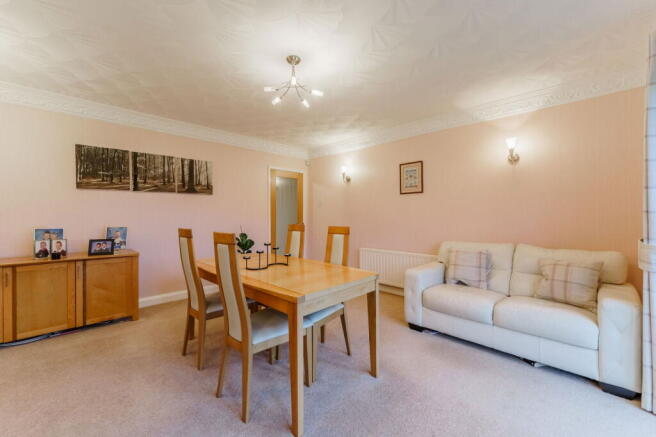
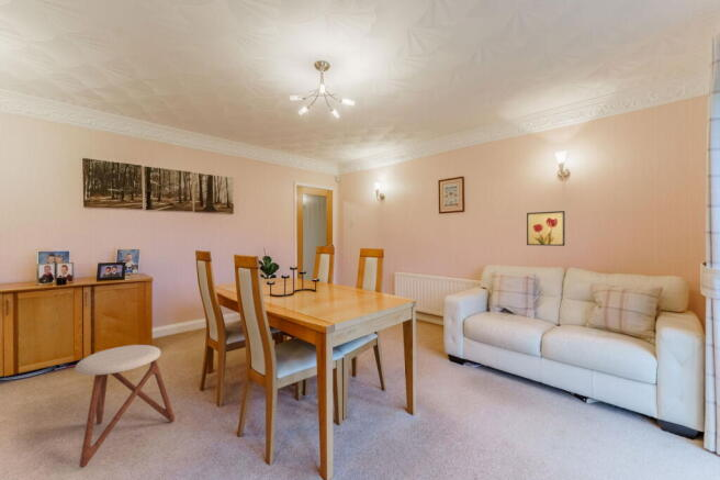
+ stool (124, 384)
+ wall art (544, 228)
